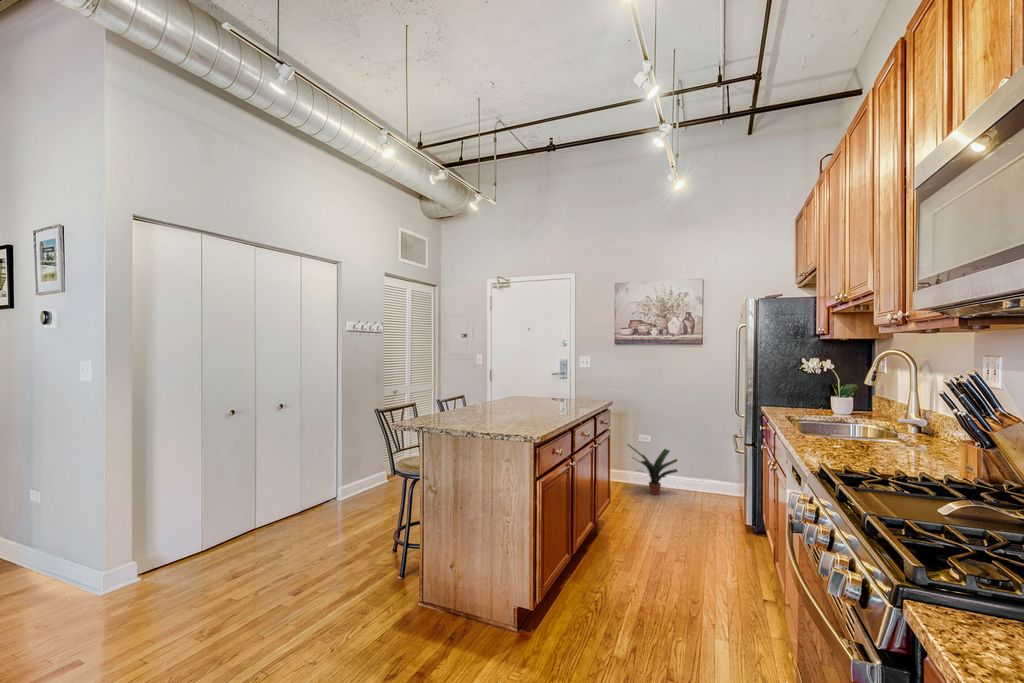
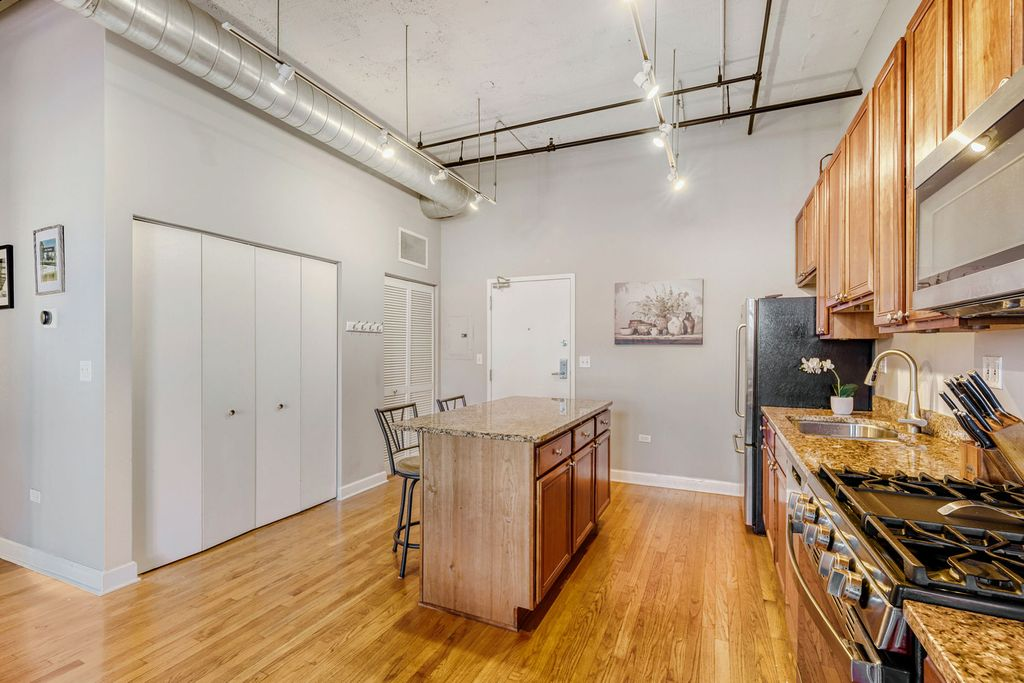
- potted plant (651, 469)
